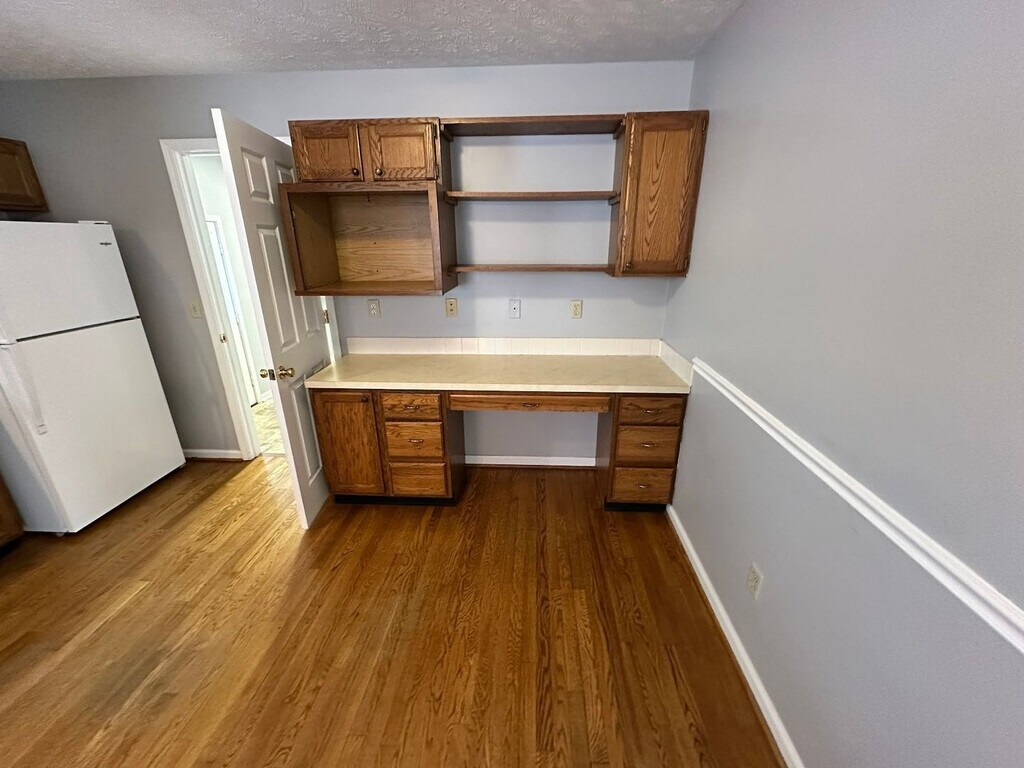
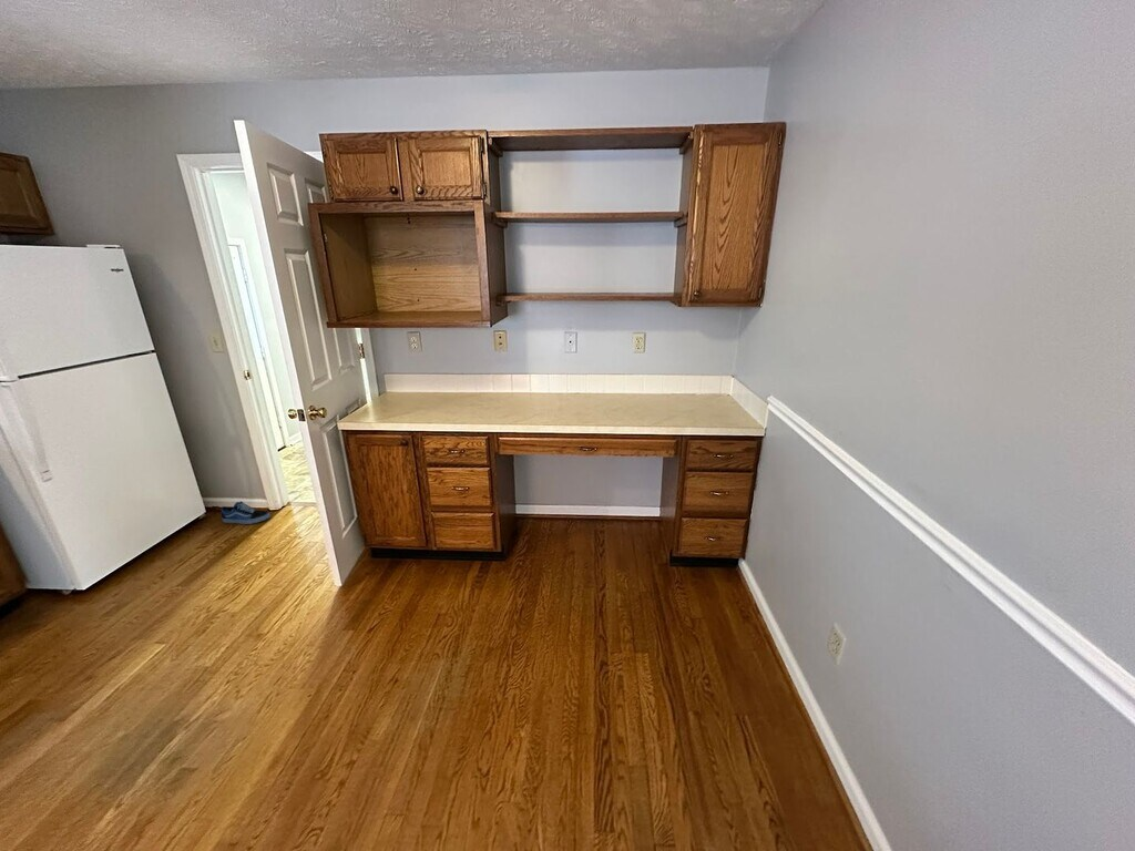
+ shoe (244, 512)
